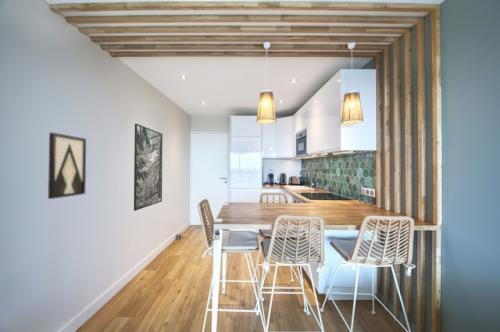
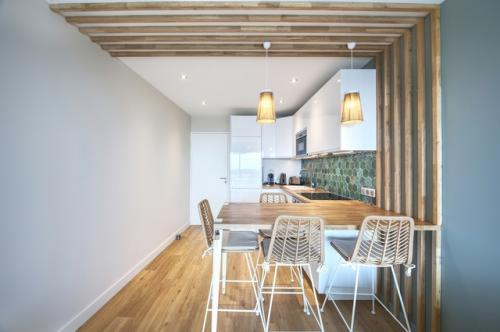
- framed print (150, 167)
- wall art (69, 165)
